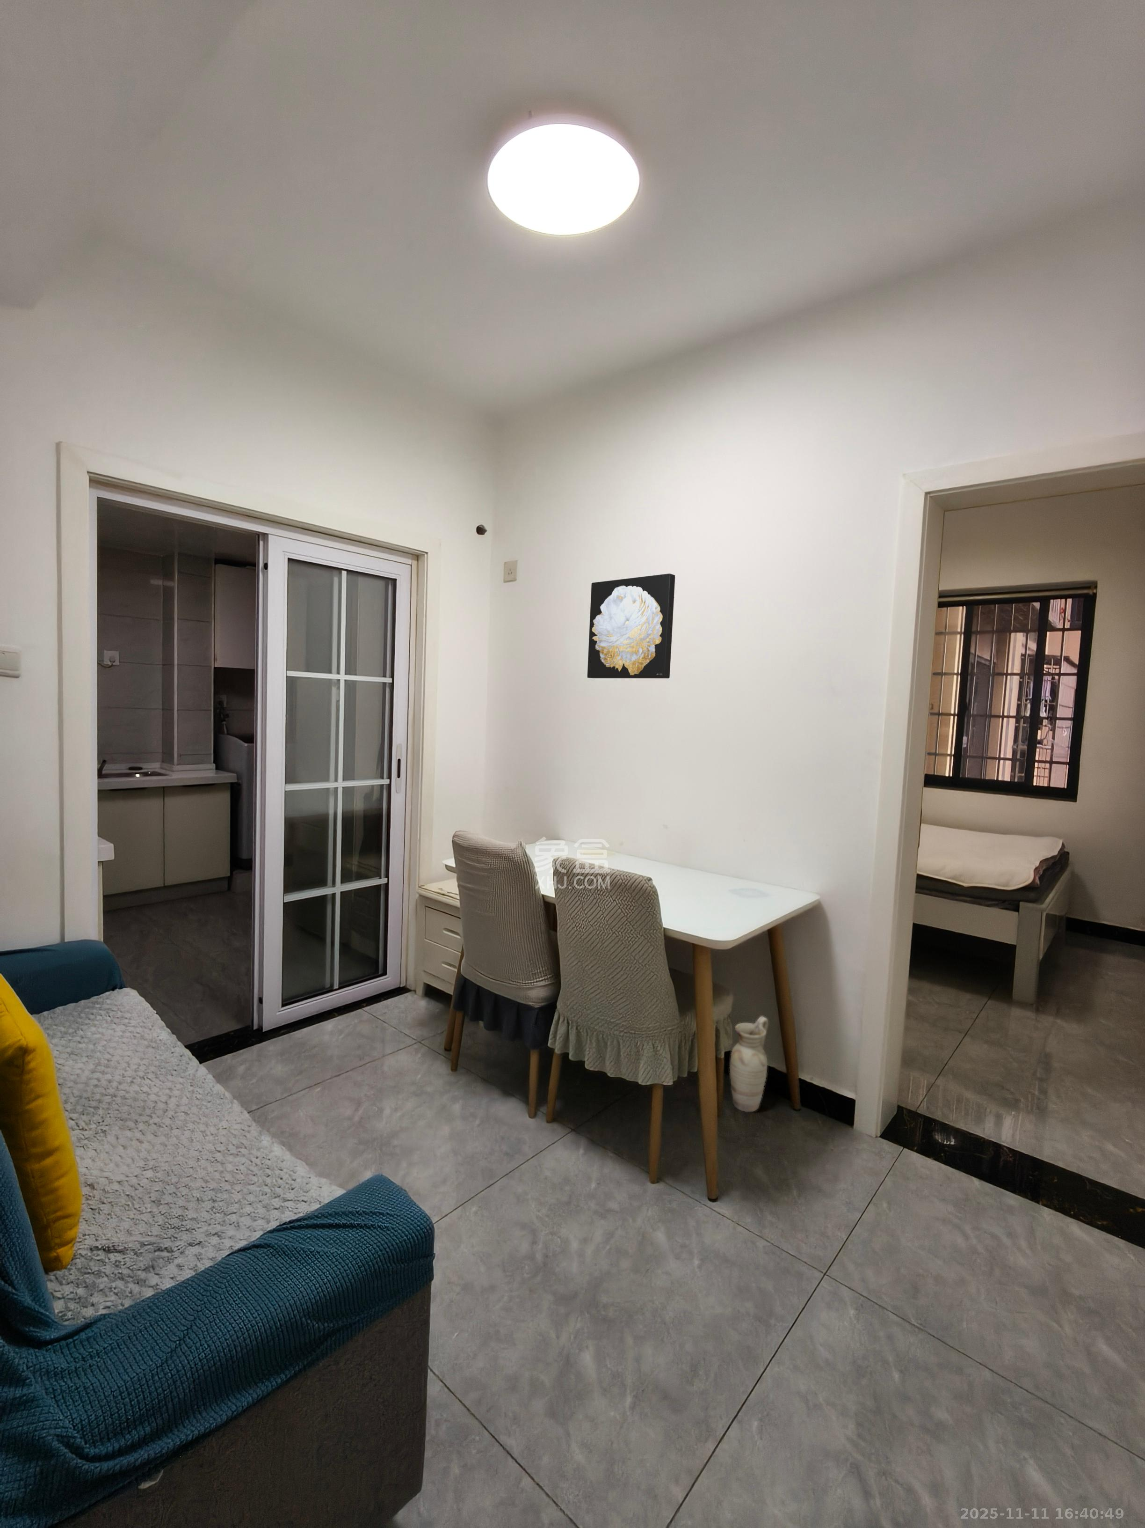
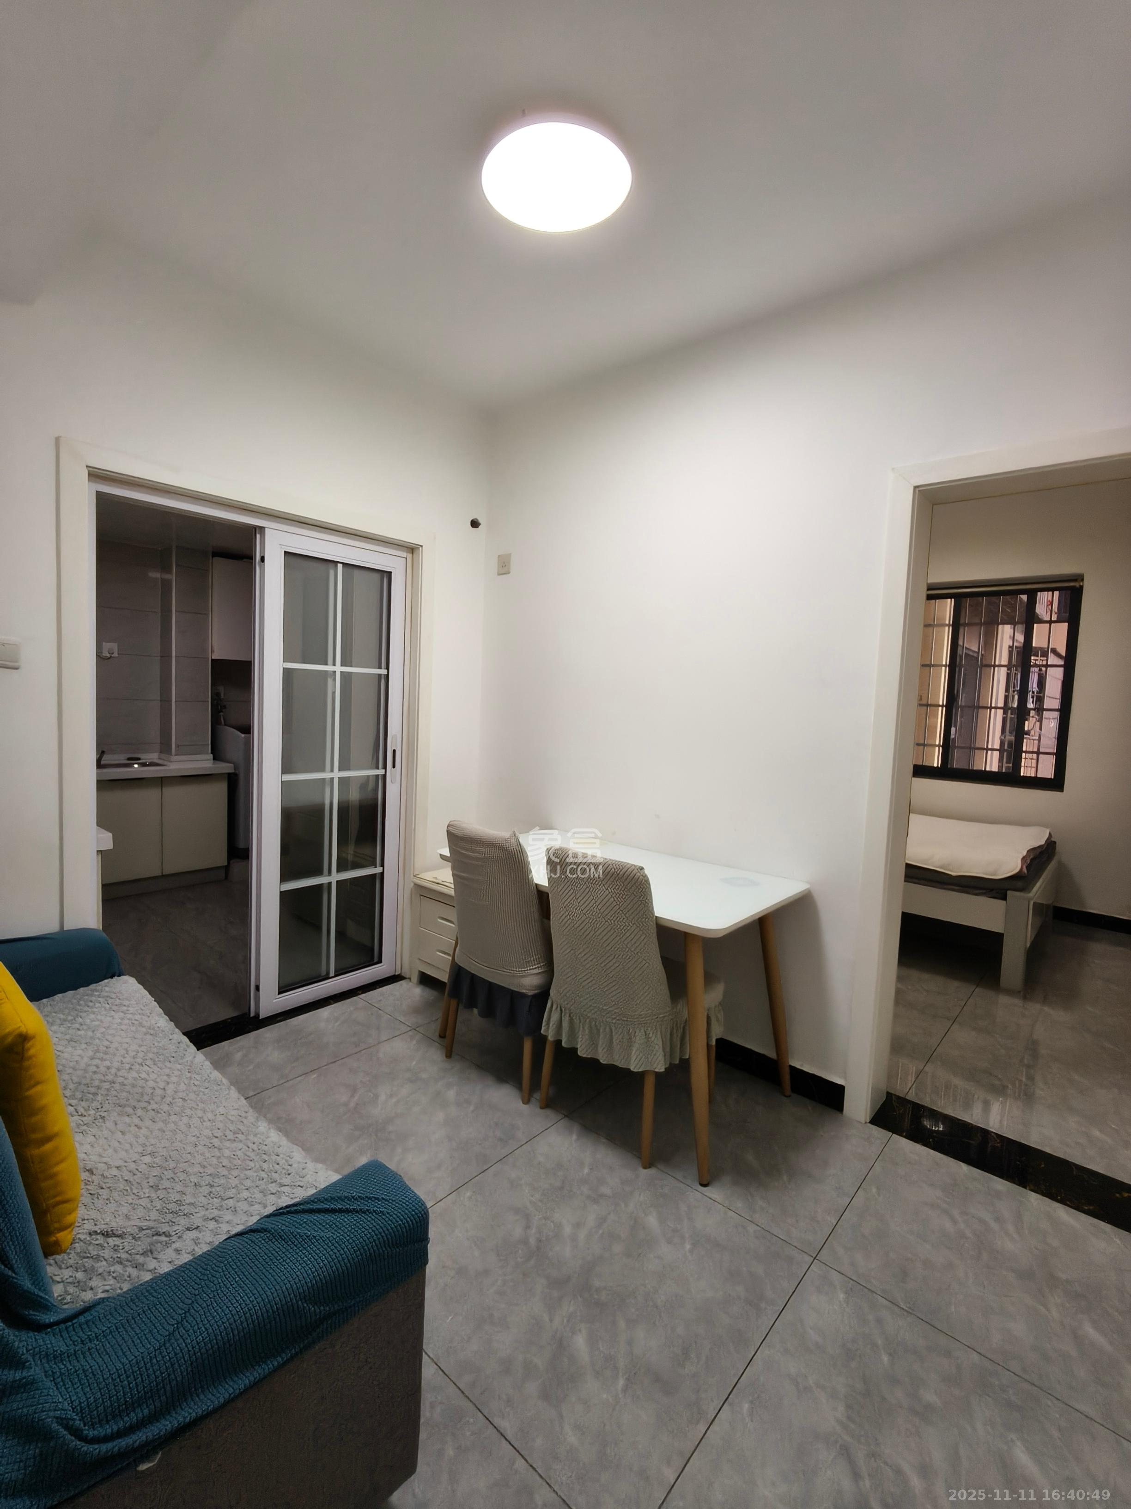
- wall art (629, 629)
- ceramic jug (751, 1061)
